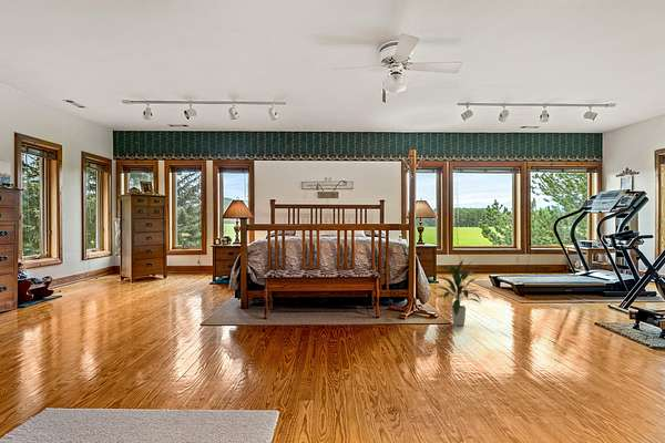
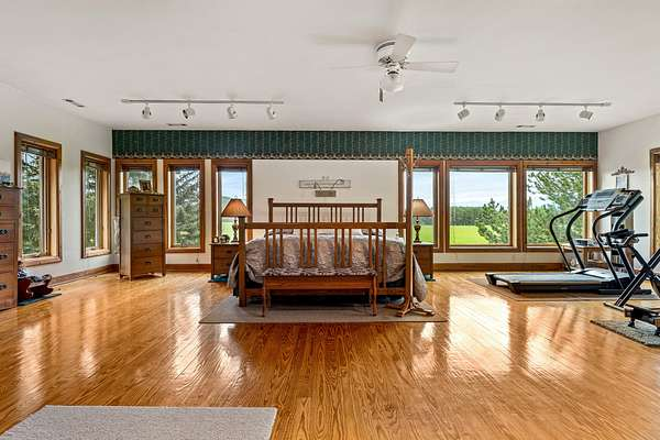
- indoor plant (457, 291)
